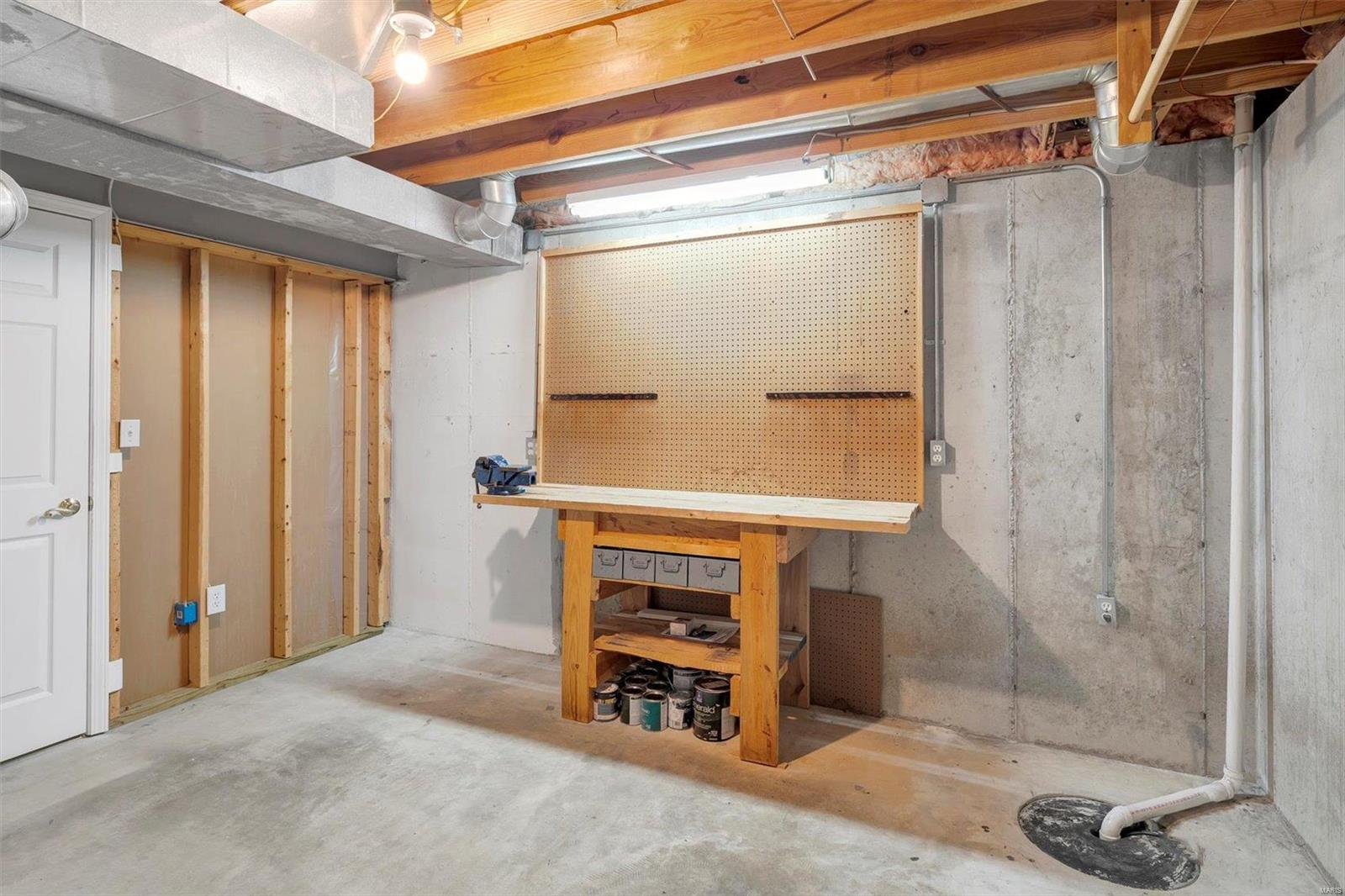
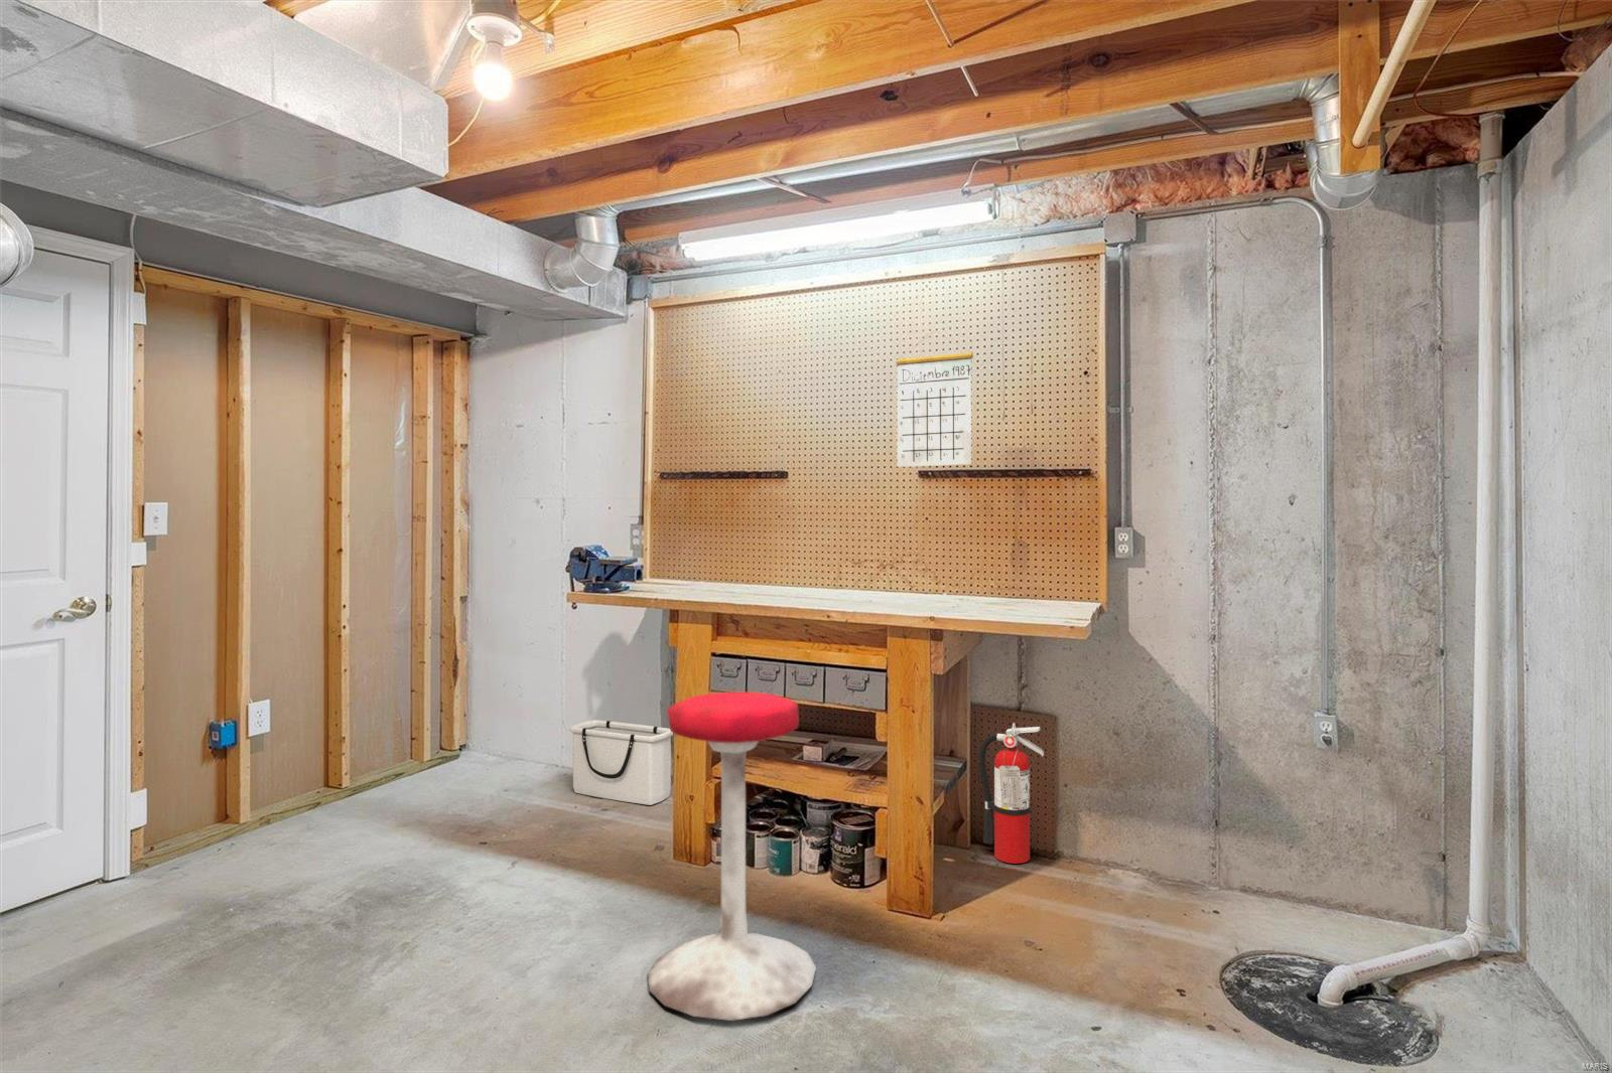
+ calendar (932, 398)
+ stool (731, 837)
+ storage bin (621, 760)
+ fire extinguisher (1010, 788)
